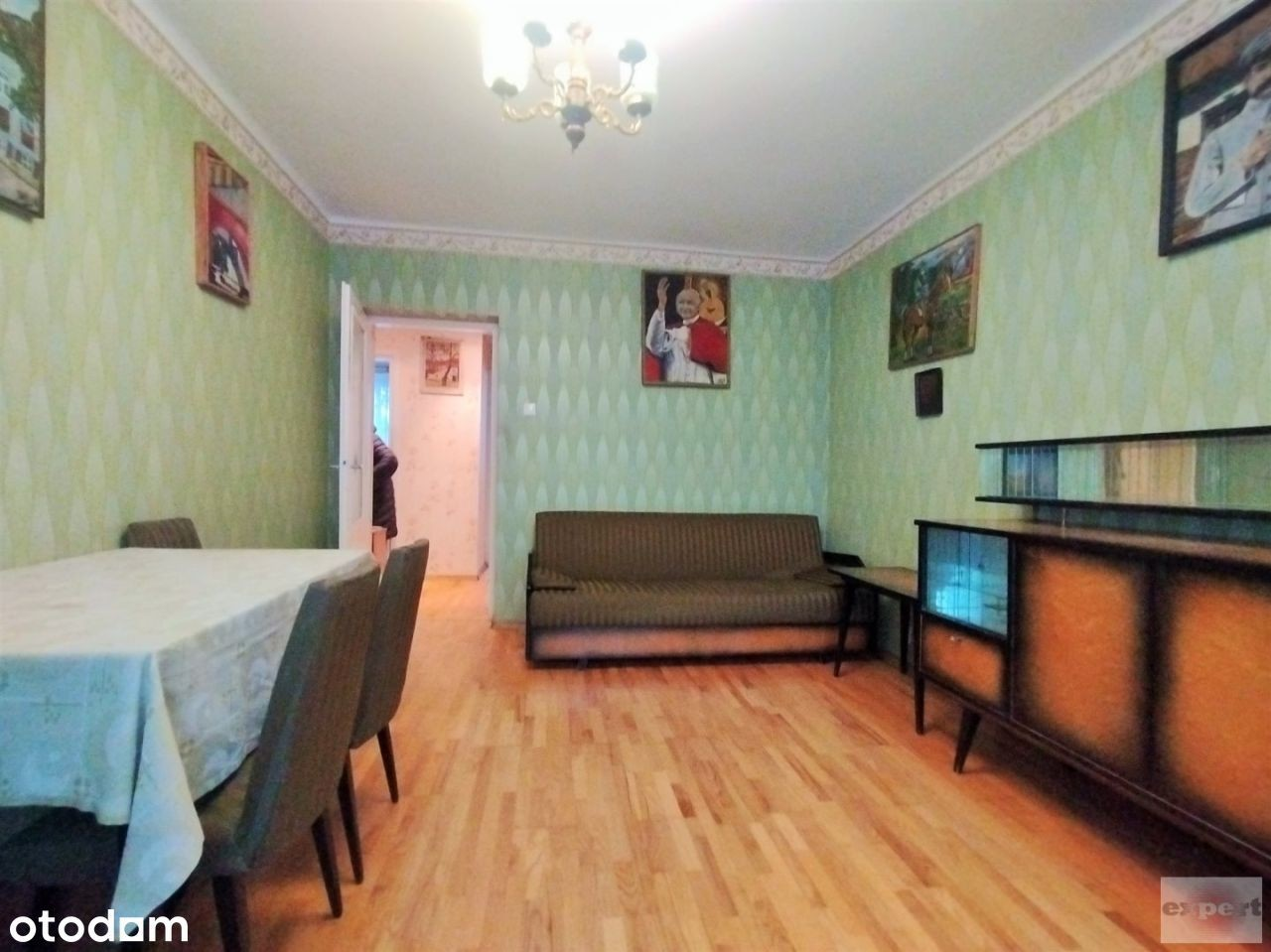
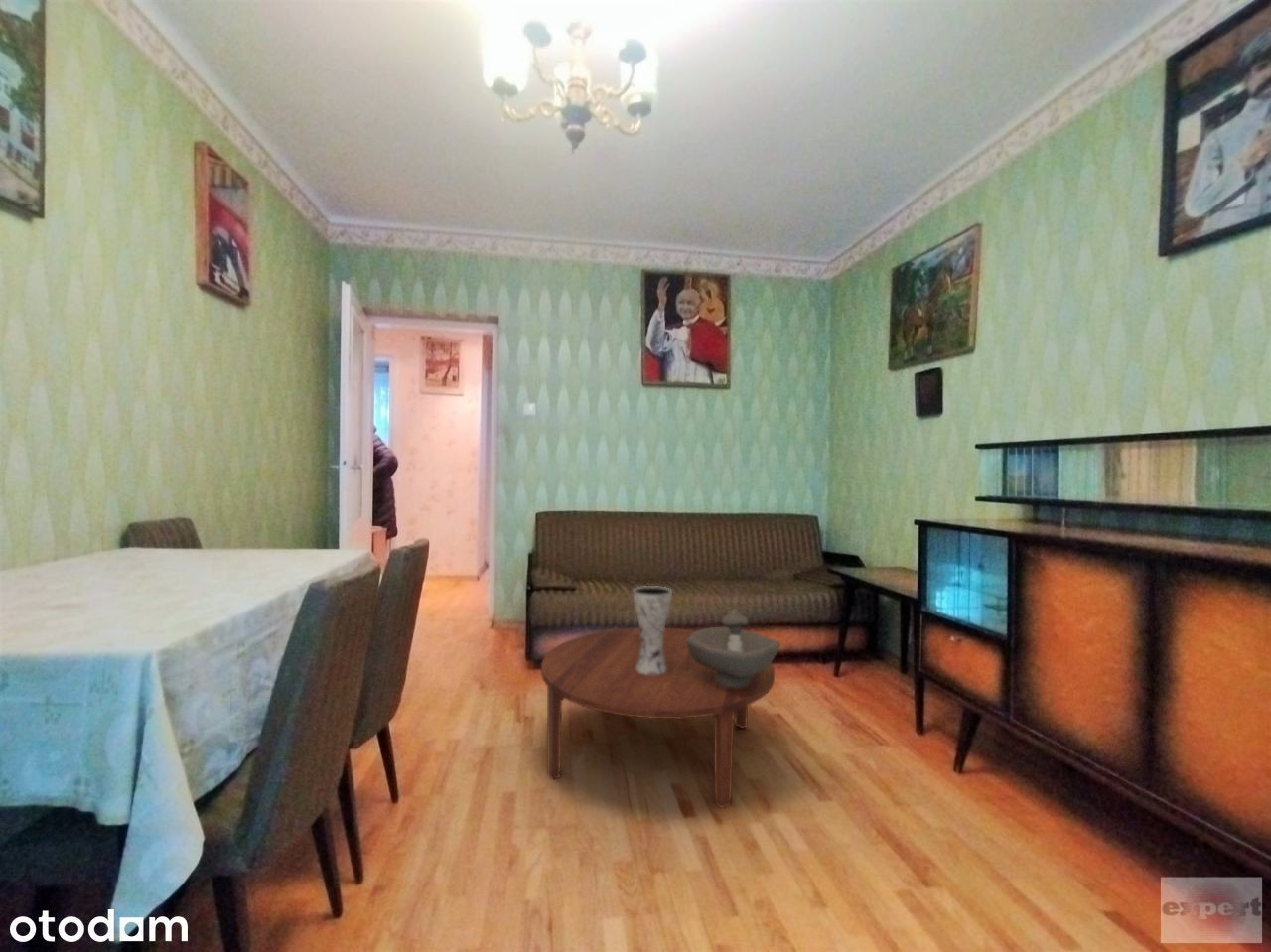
+ coffee table (656, 705)
+ decorative bowl (733, 643)
+ vase (651, 628)
